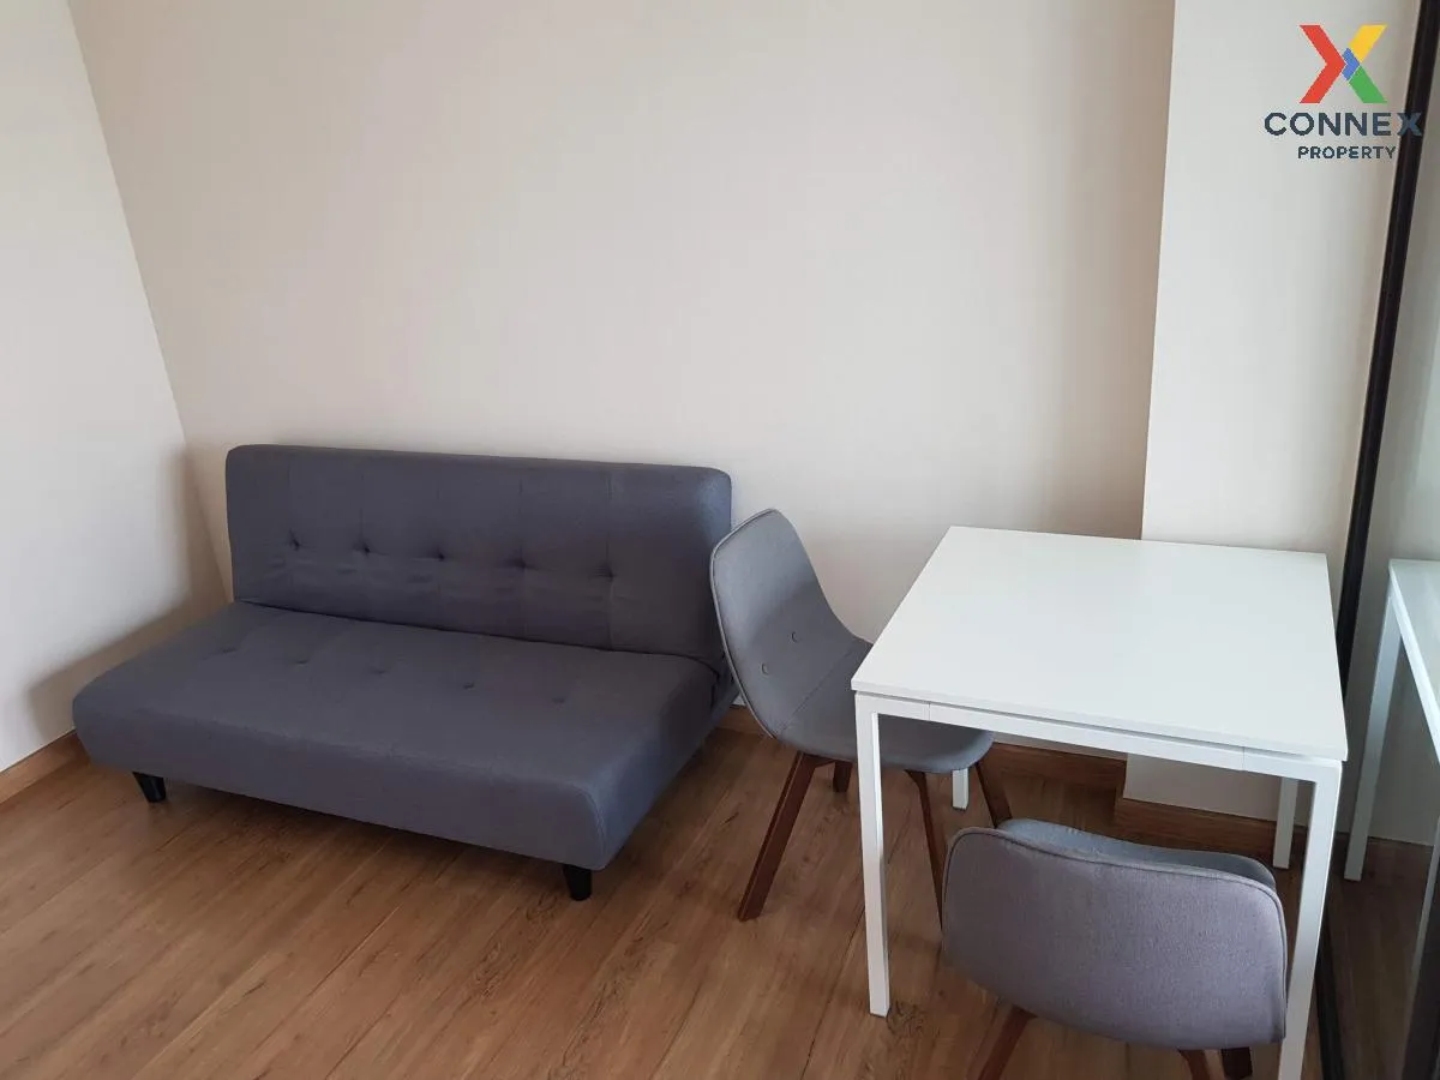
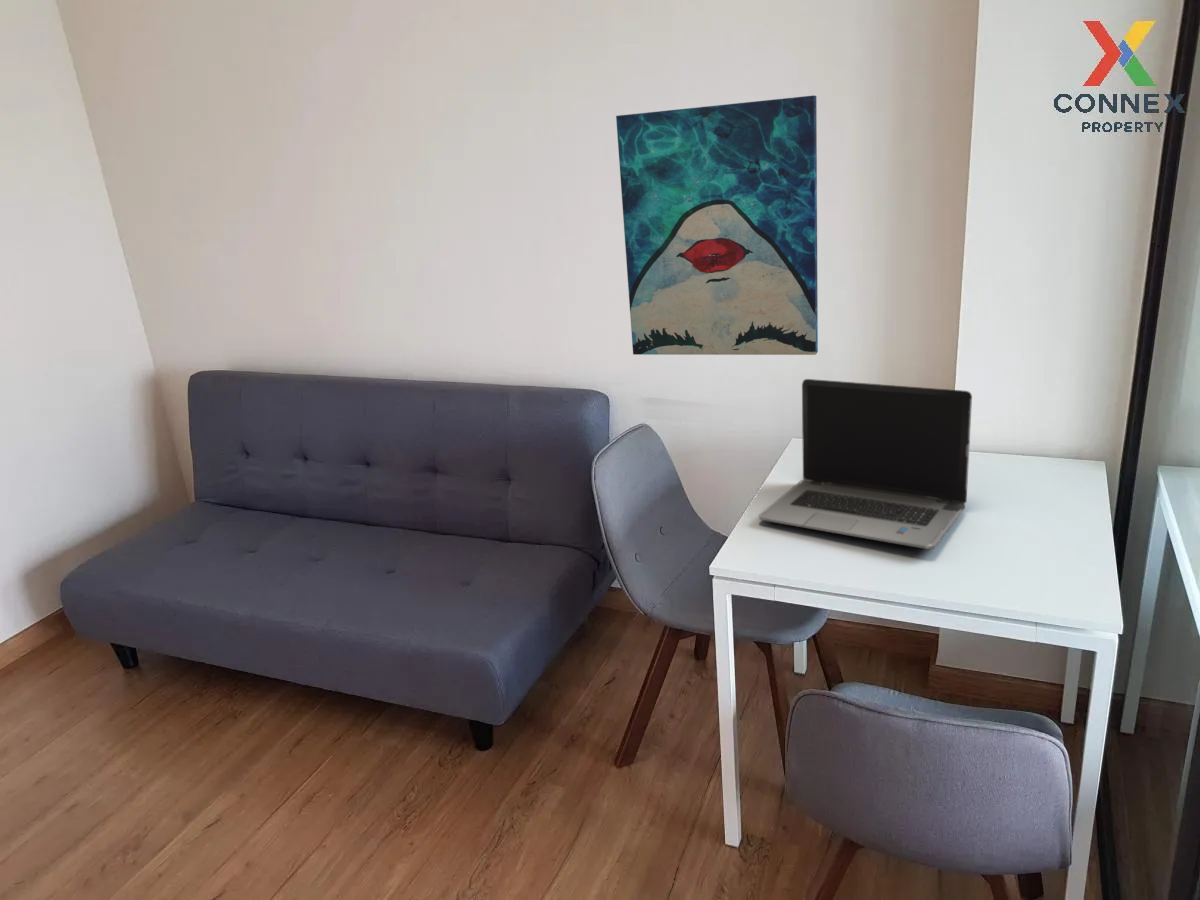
+ wall art (717, 234)
+ laptop computer (862, 460)
